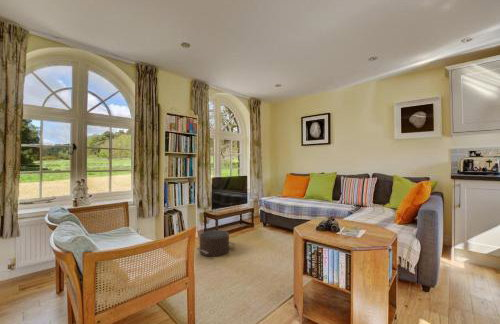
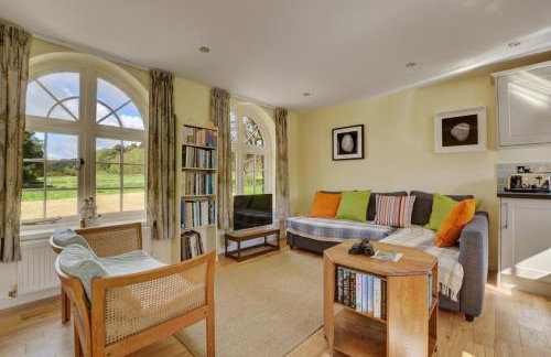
- pouf (215, 242)
